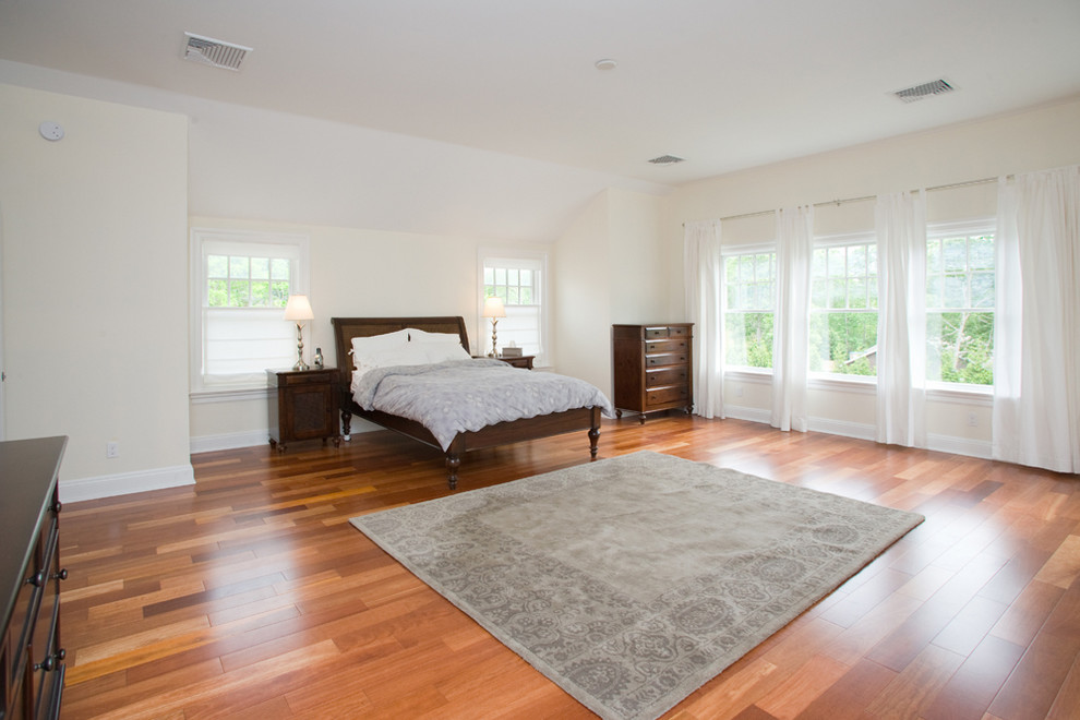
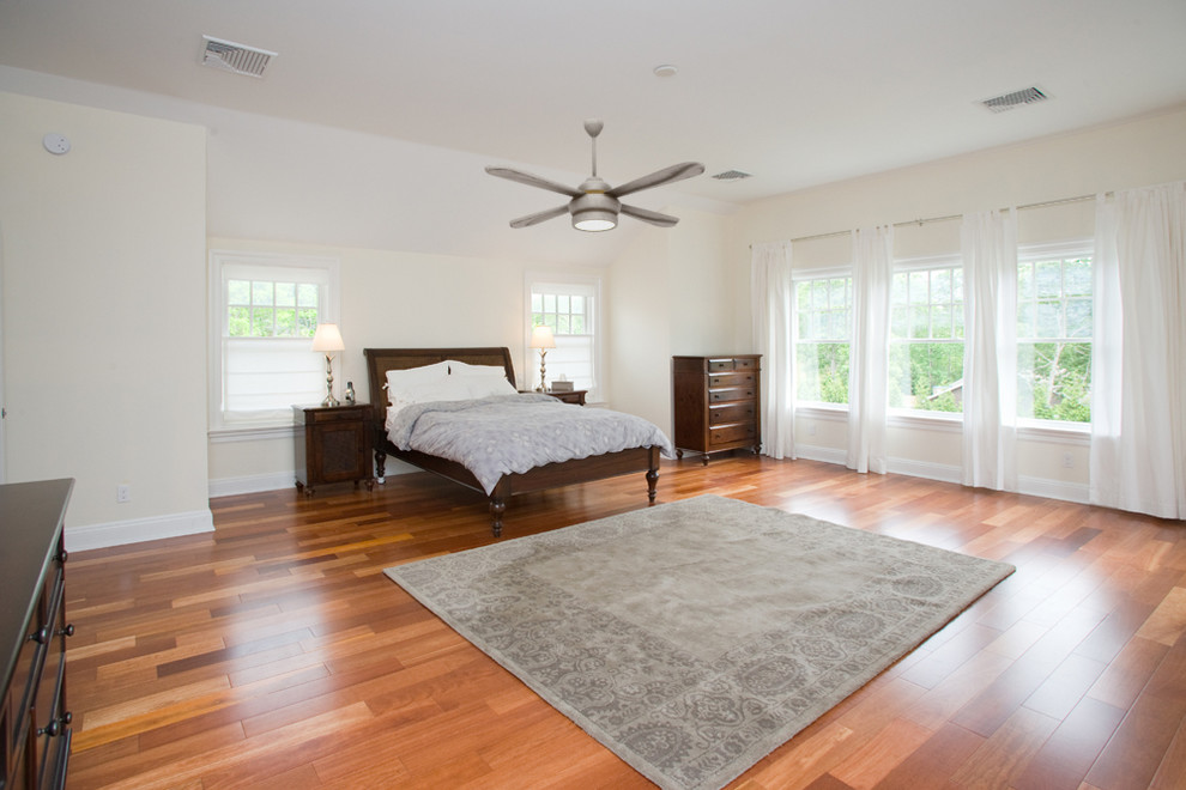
+ ceiling fan (594, 174)
